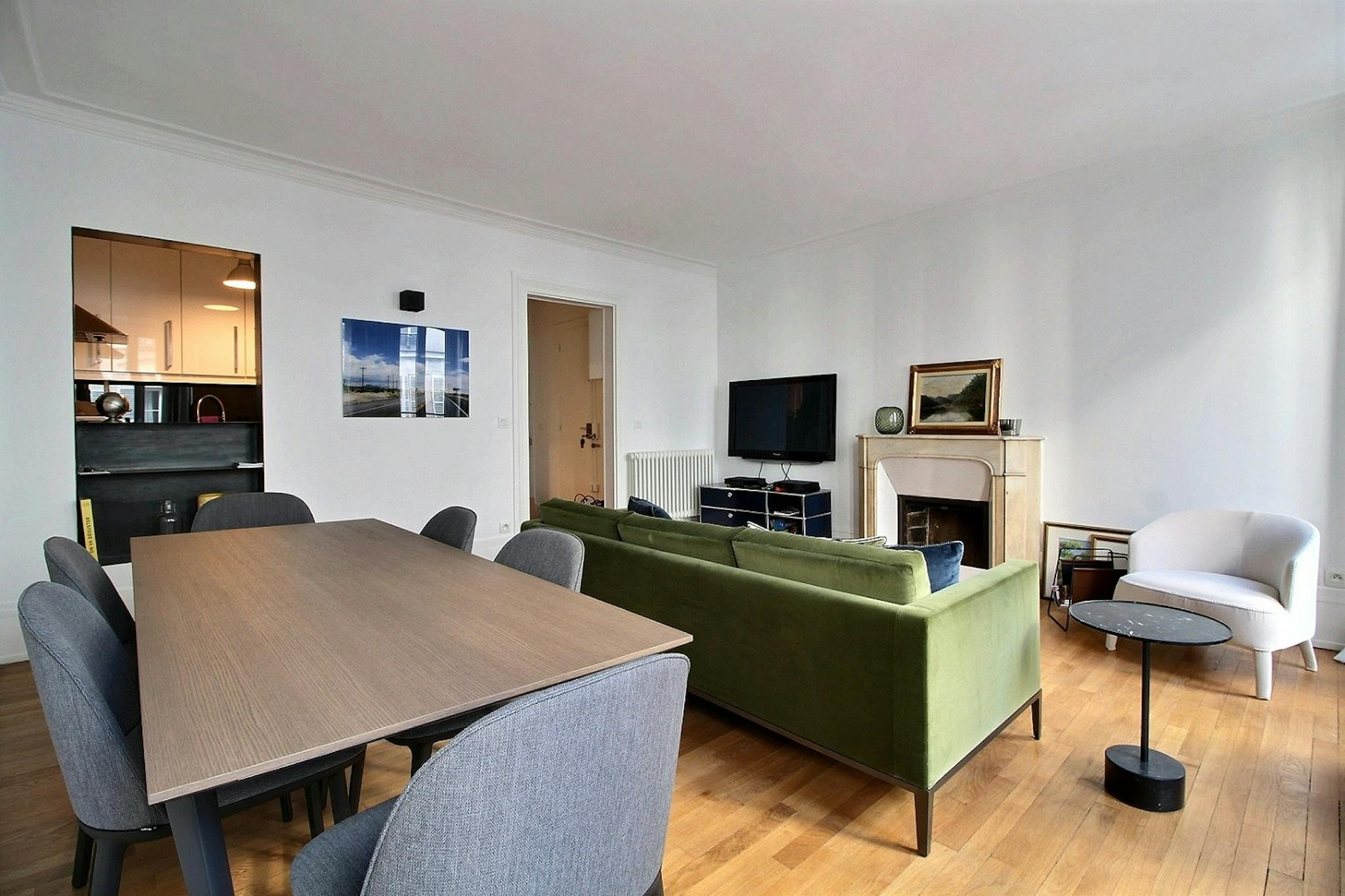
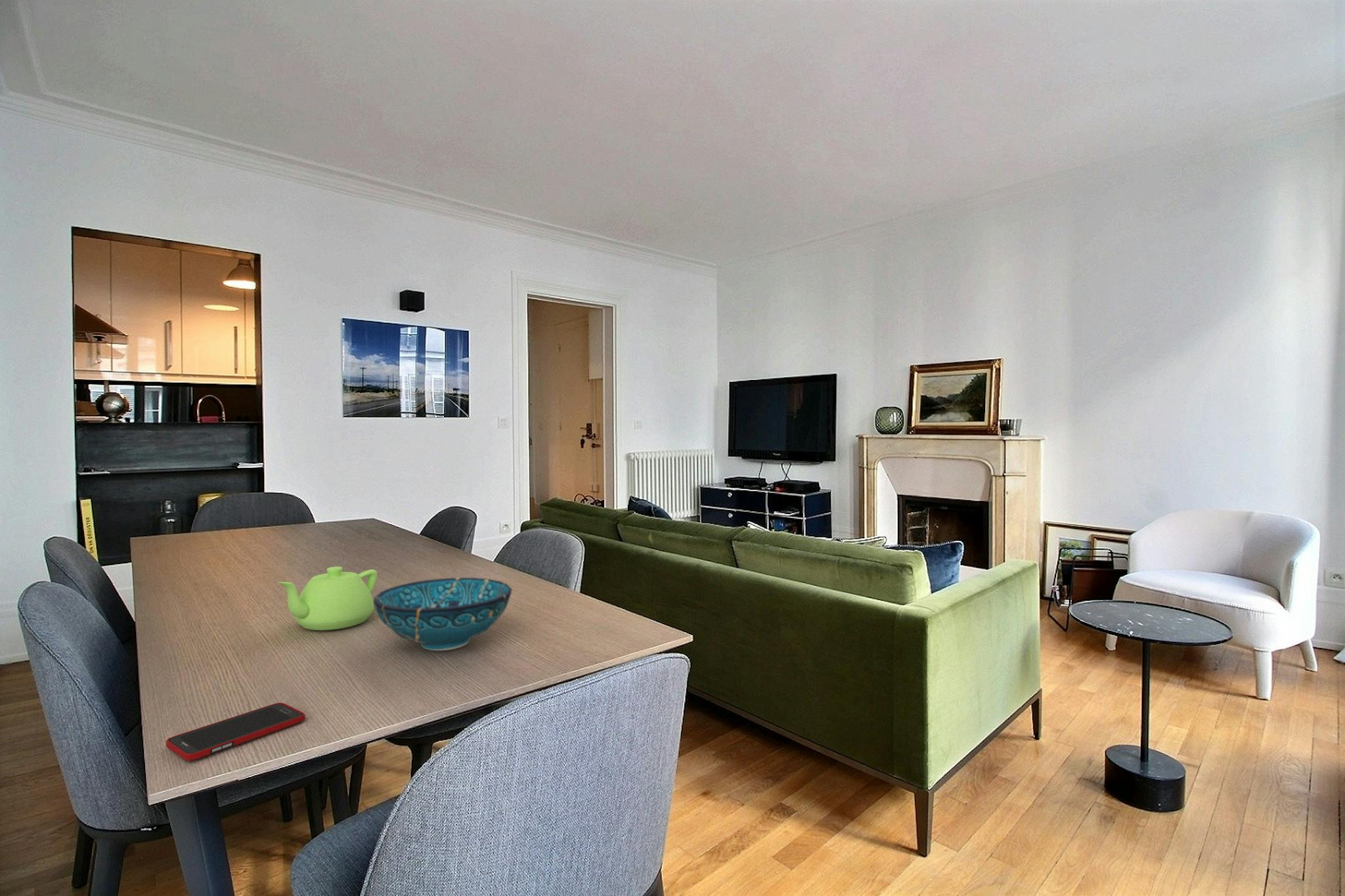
+ teapot (330, 596)
+ decorative bowl (445, 617)
+ cell phone (238, 729)
